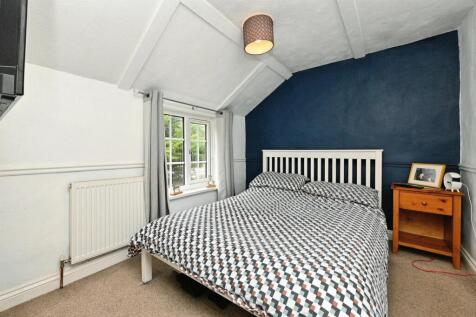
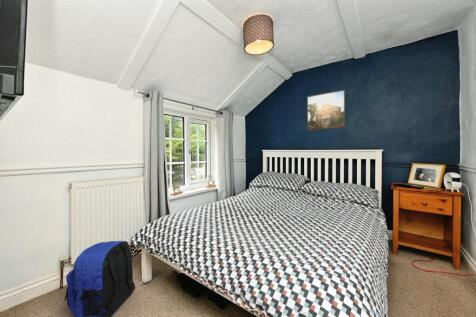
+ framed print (325, 111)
+ backpack (99, 275)
